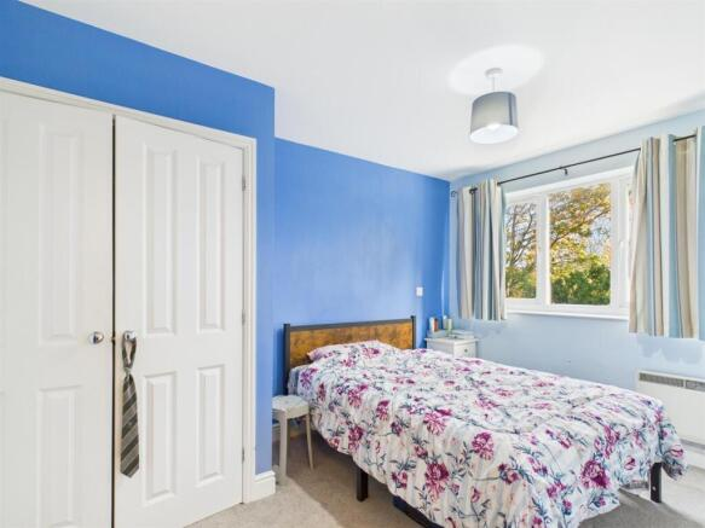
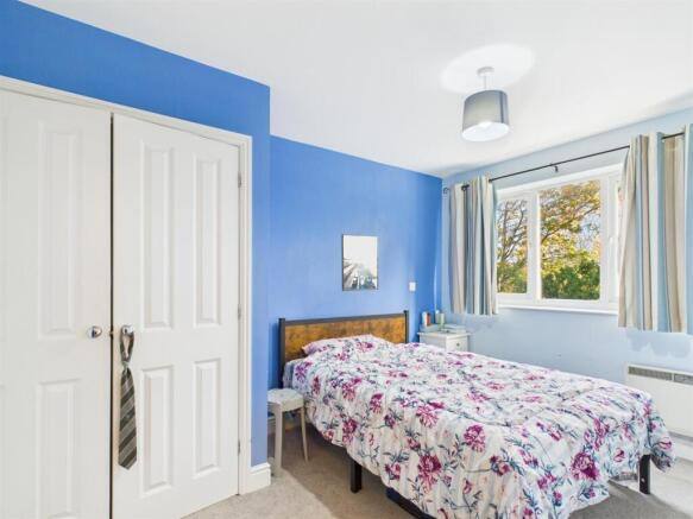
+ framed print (360, 262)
